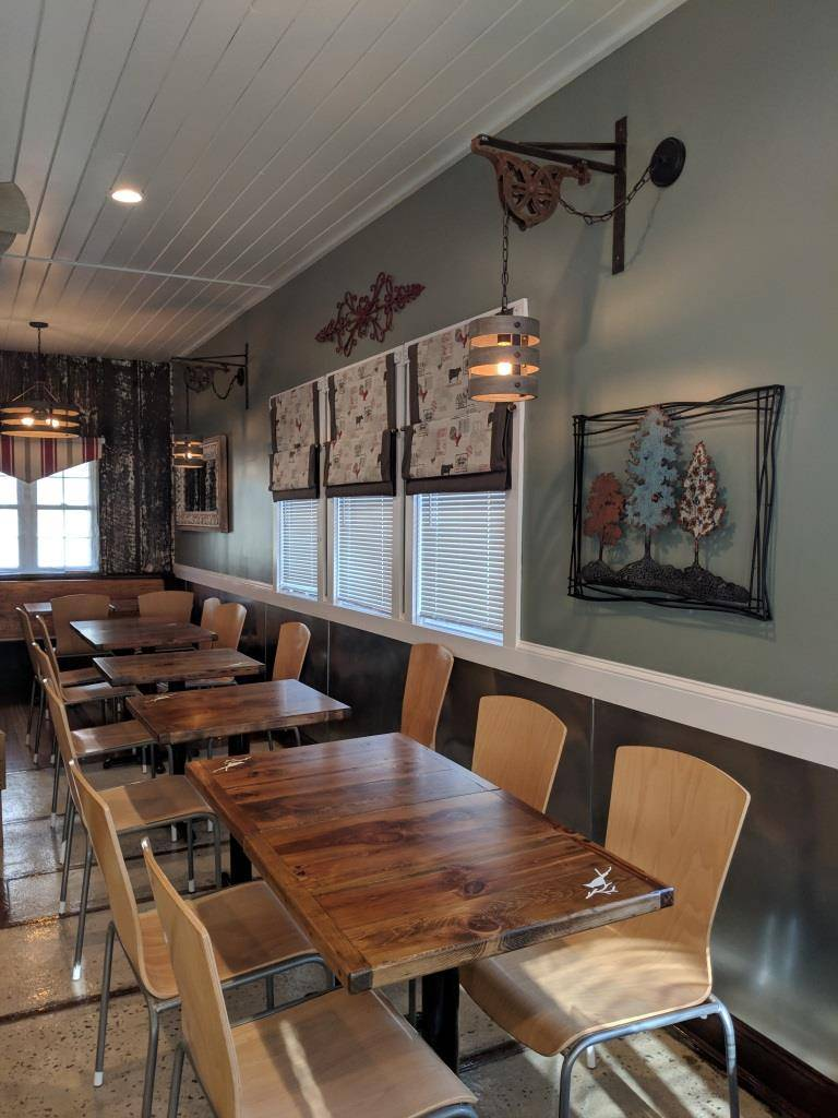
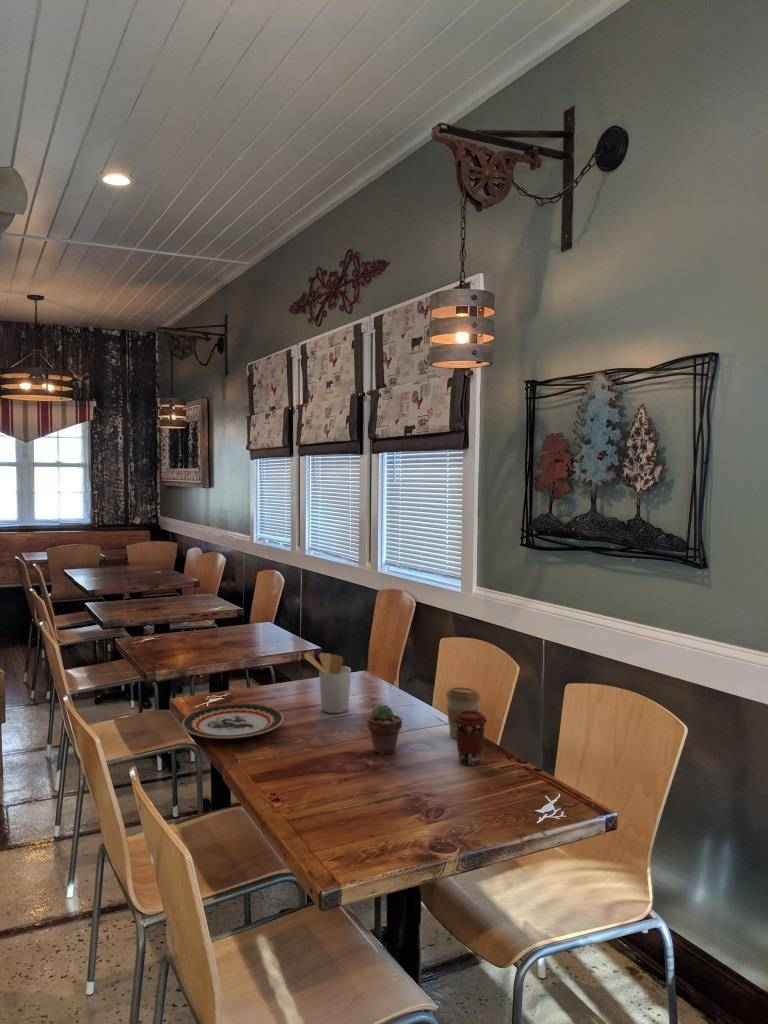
+ plate (233, 723)
+ coffee cup (469, 737)
+ utensil holder (326, 680)
+ potted succulent (384, 727)
+ coffee cup (462, 710)
